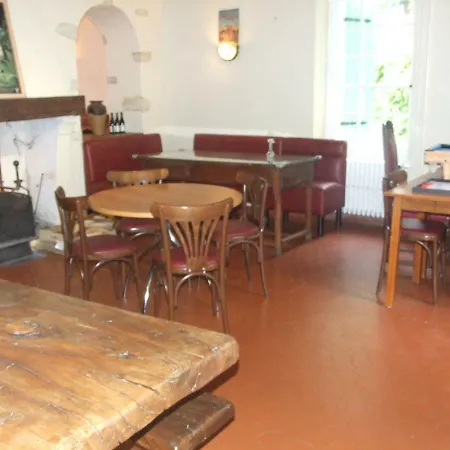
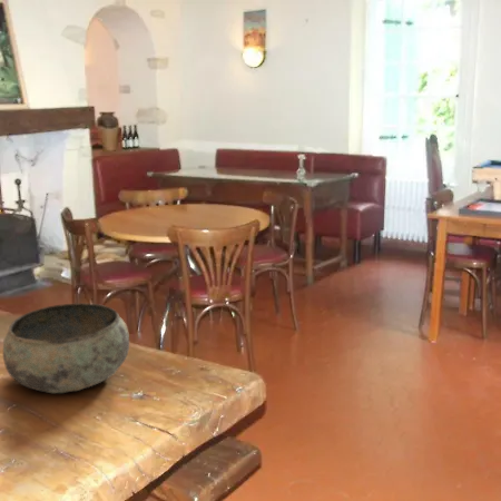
+ bowl (67, 347)
